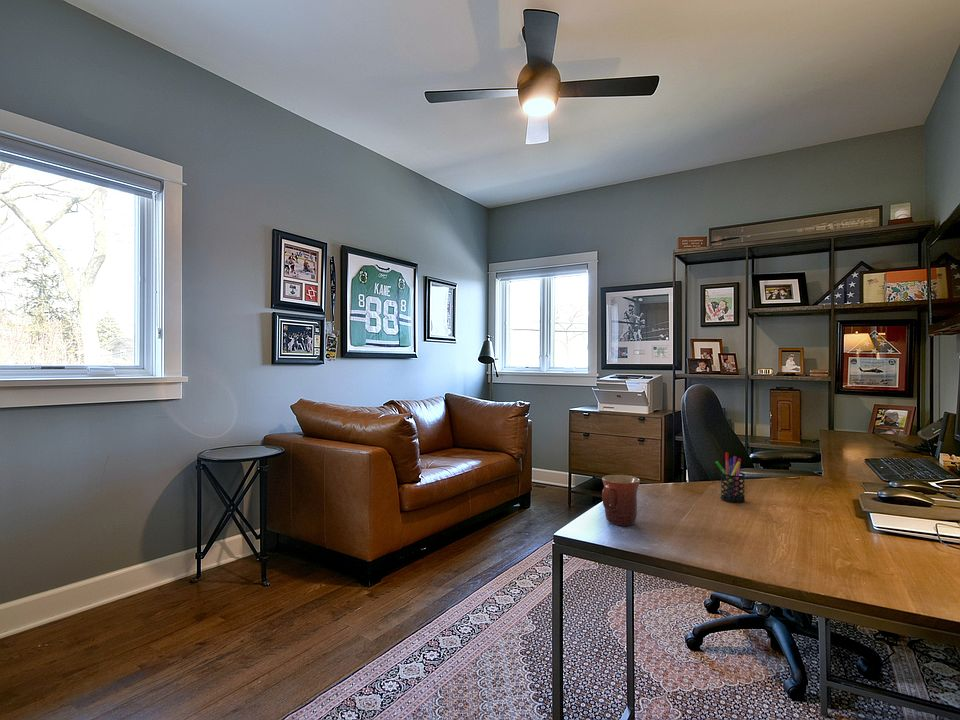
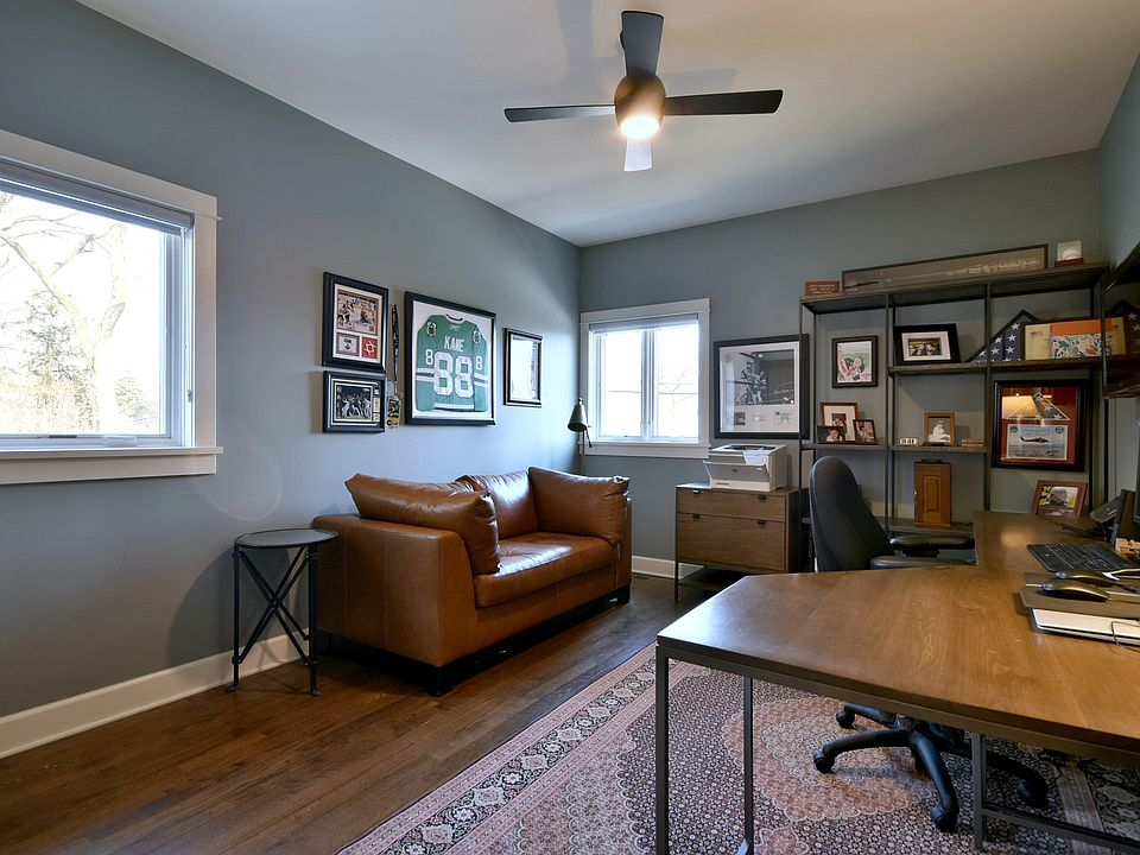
- mug (617, 501)
- pen holder (729, 476)
